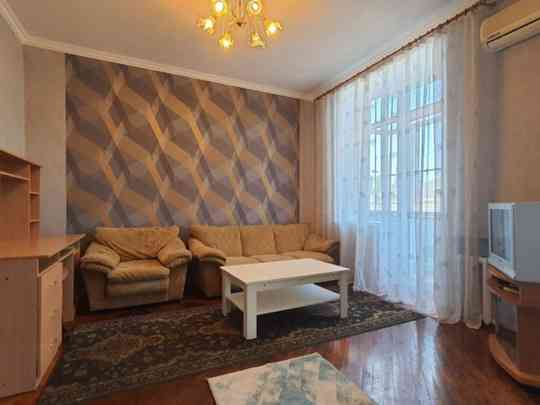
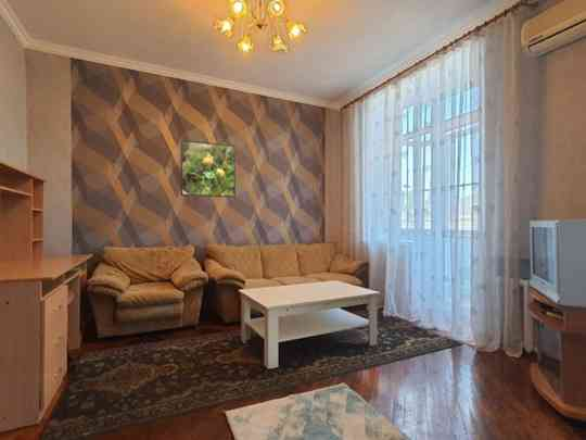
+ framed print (208, 169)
